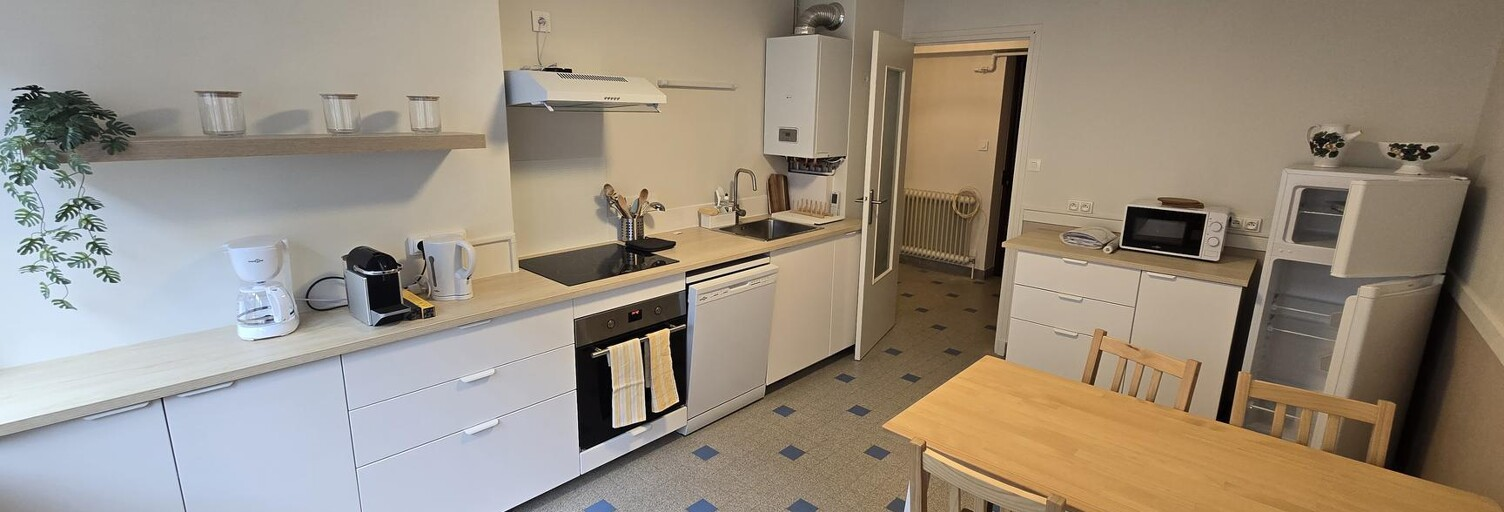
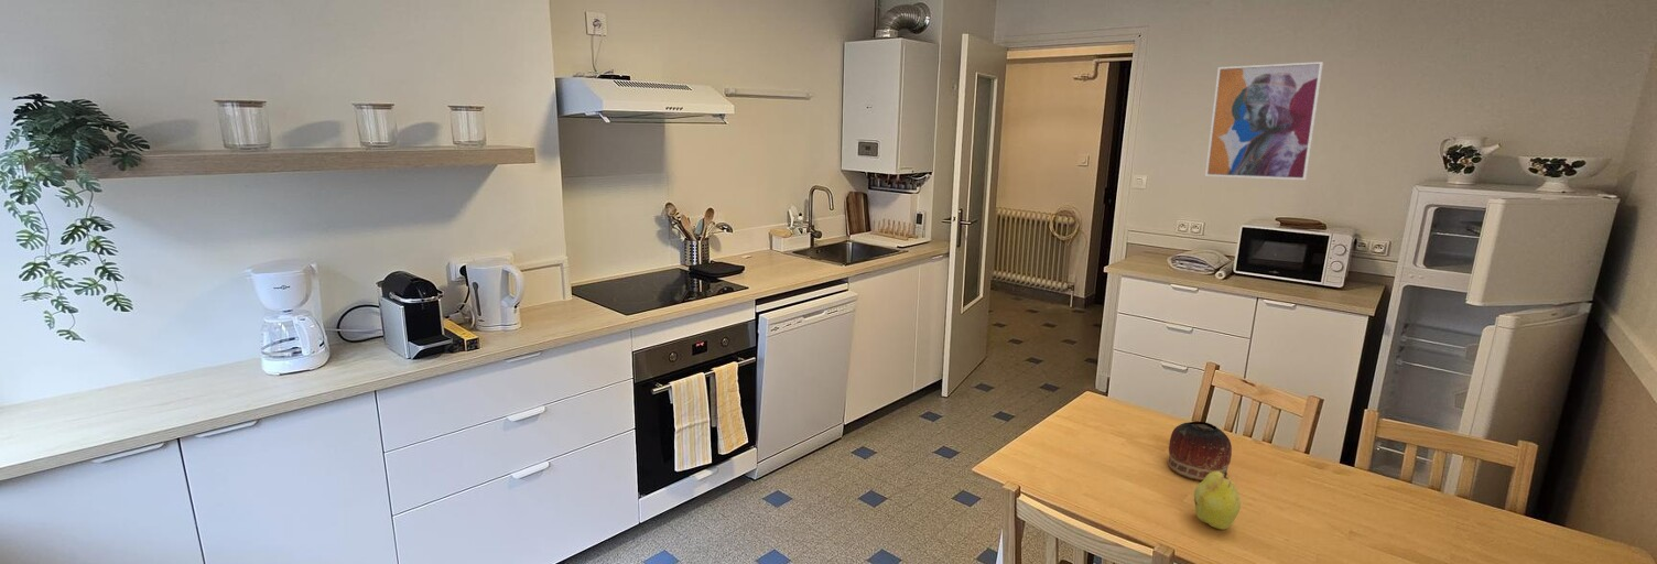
+ bowl (1200, 447)
+ wall art (1260, 121)
+ fruit (1216, 498)
